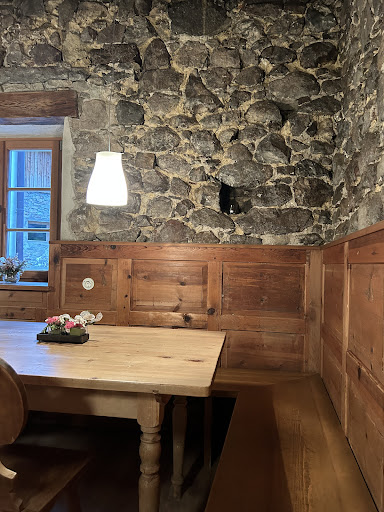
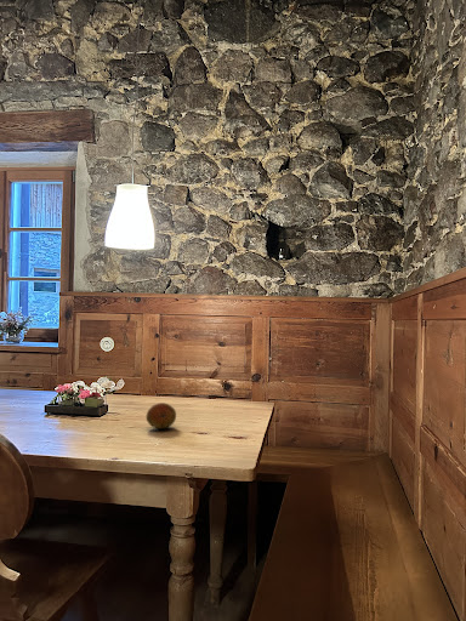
+ fruit (160, 415)
